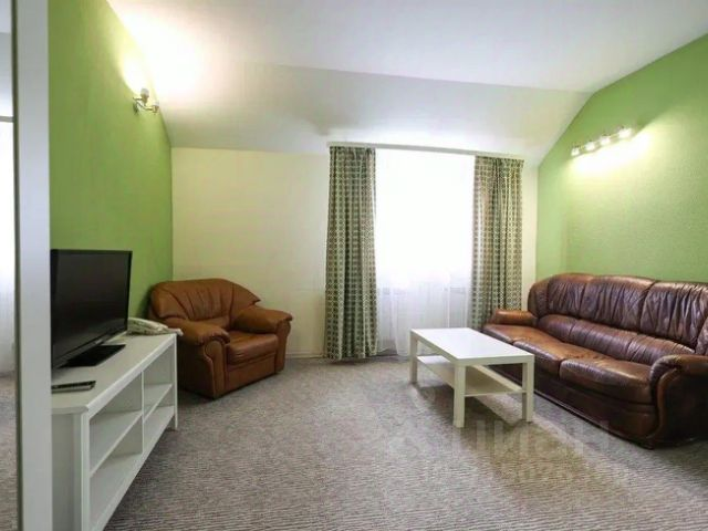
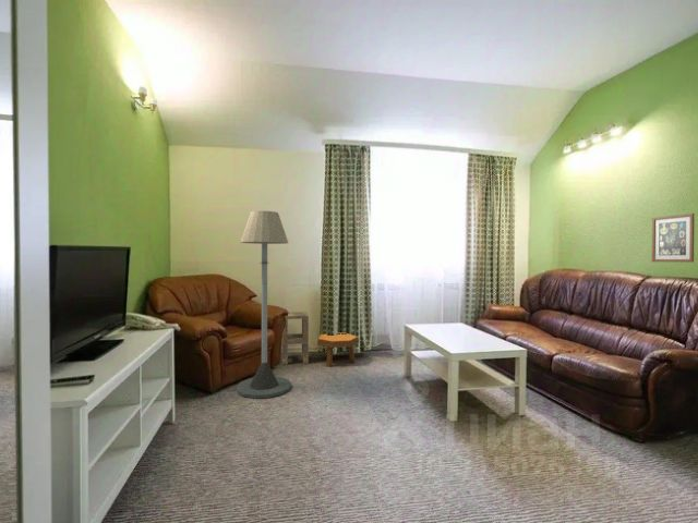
+ side table (294, 337)
+ footstool (337, 346)
+ wall art (672, 239)
+ floor lamp (264, 300)
